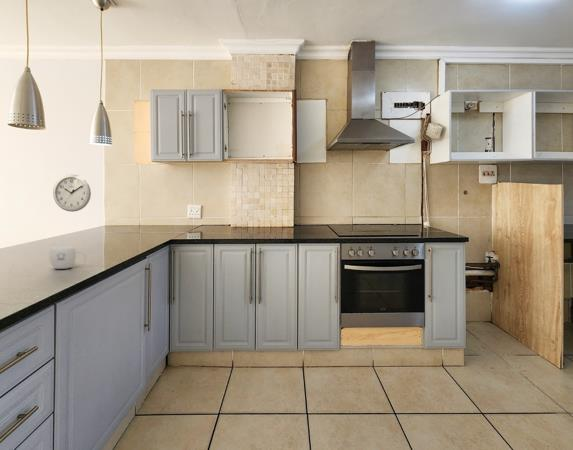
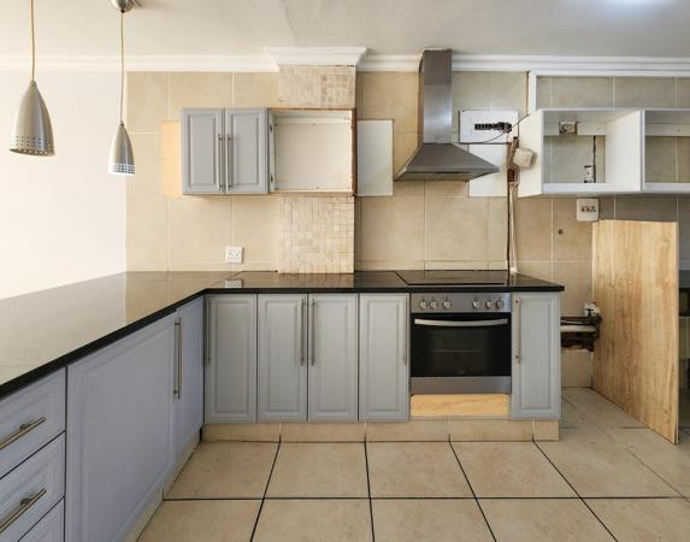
- mug (68, 257)
- wall clock (71, 192)
